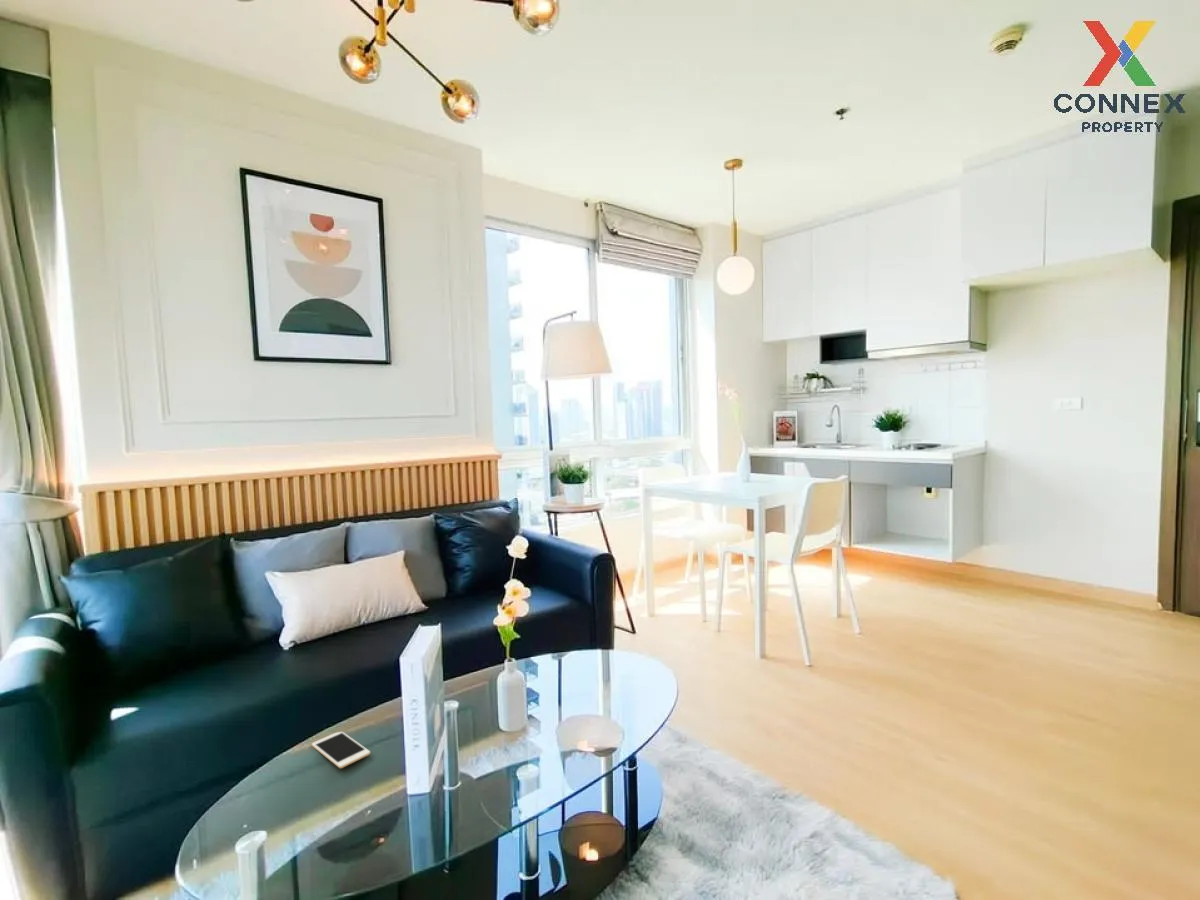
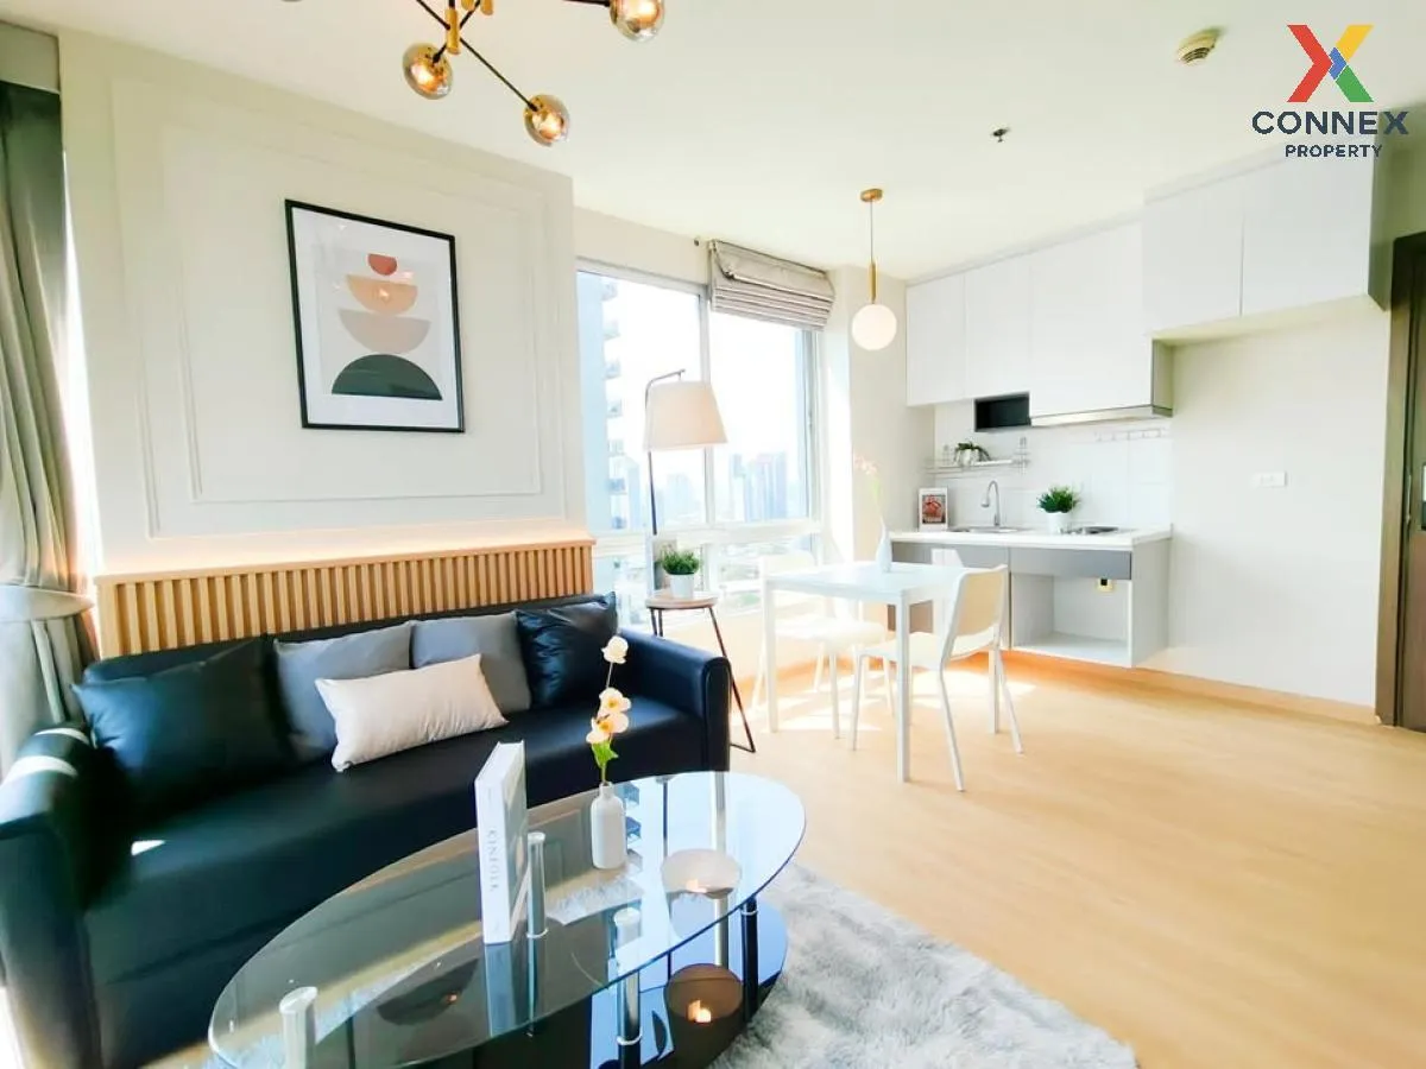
- cell phone (340, 748)
